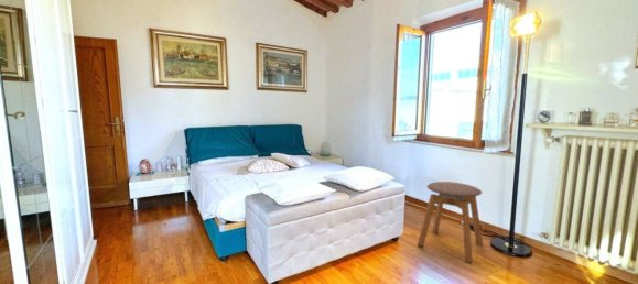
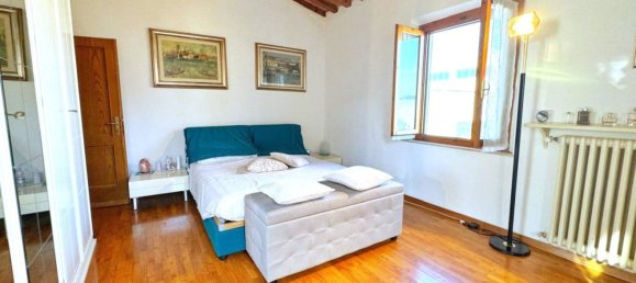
- stool (452, 205)
